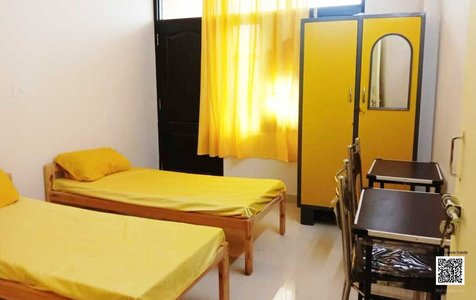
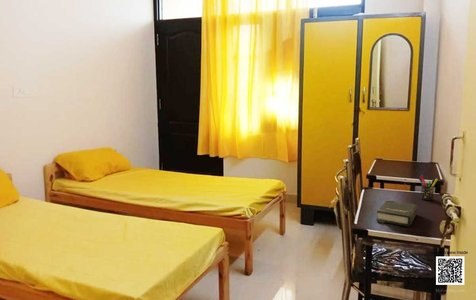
+ pen holder (427, 187)
+ hardback book (397, 212)
